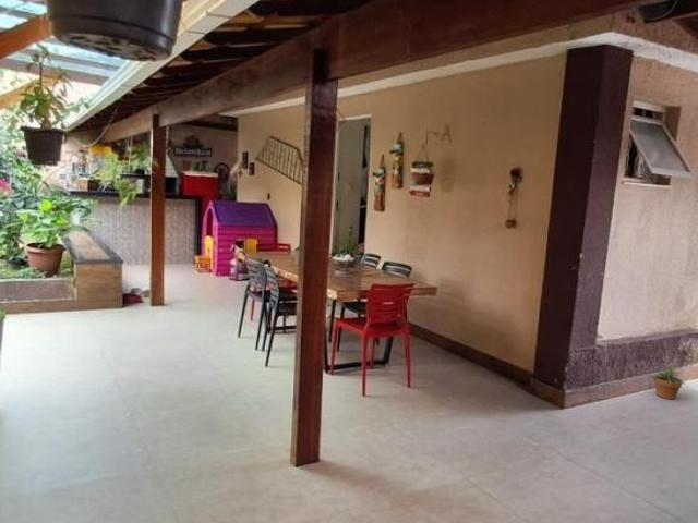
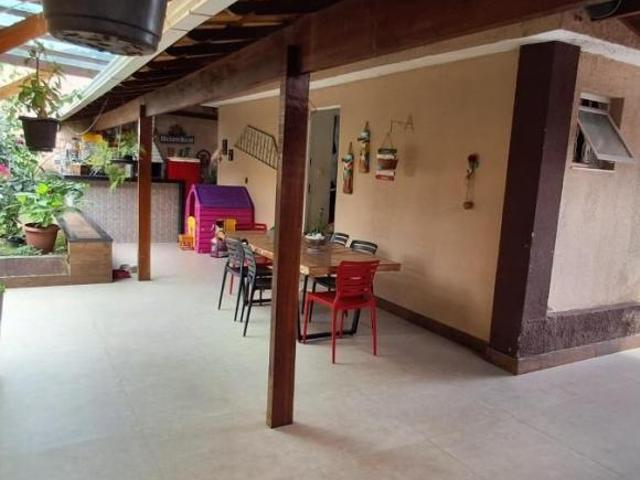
- potted plant (669, 380)
